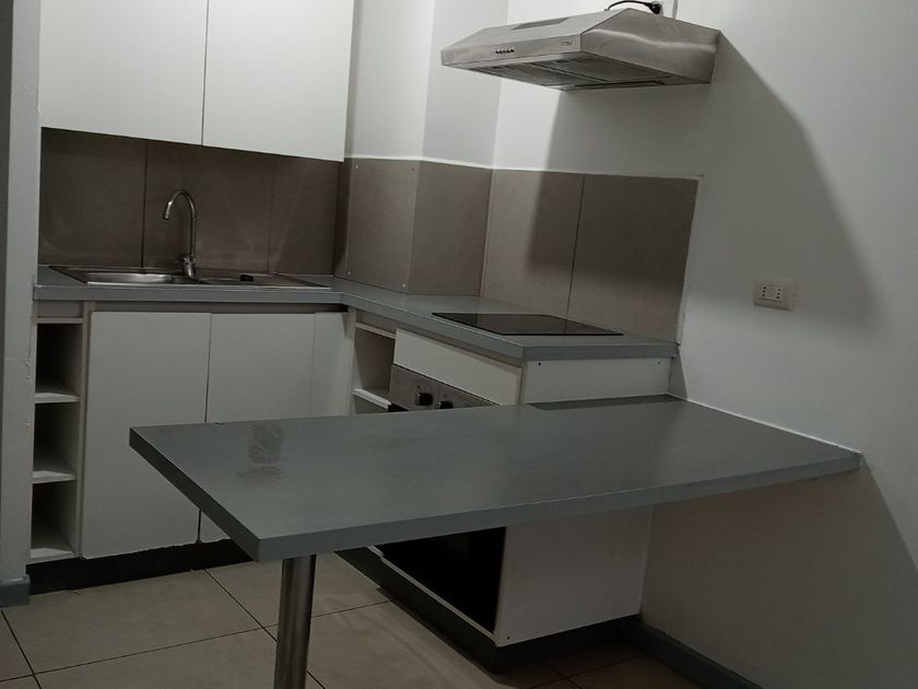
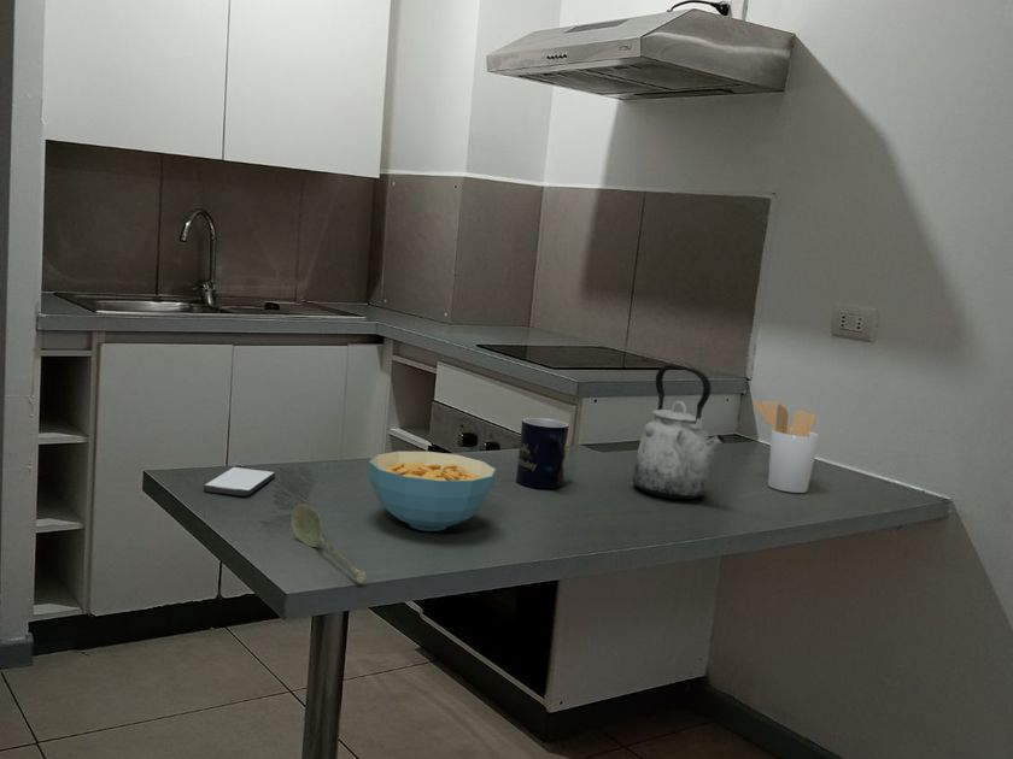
+ smartphone (240, 481)
+ kettle (686, 434)
+ cereal bowl (429, 495)
+ utensil holder (783, 443)
+ mug (548, 454)
+ soupspoon (326, 541)
